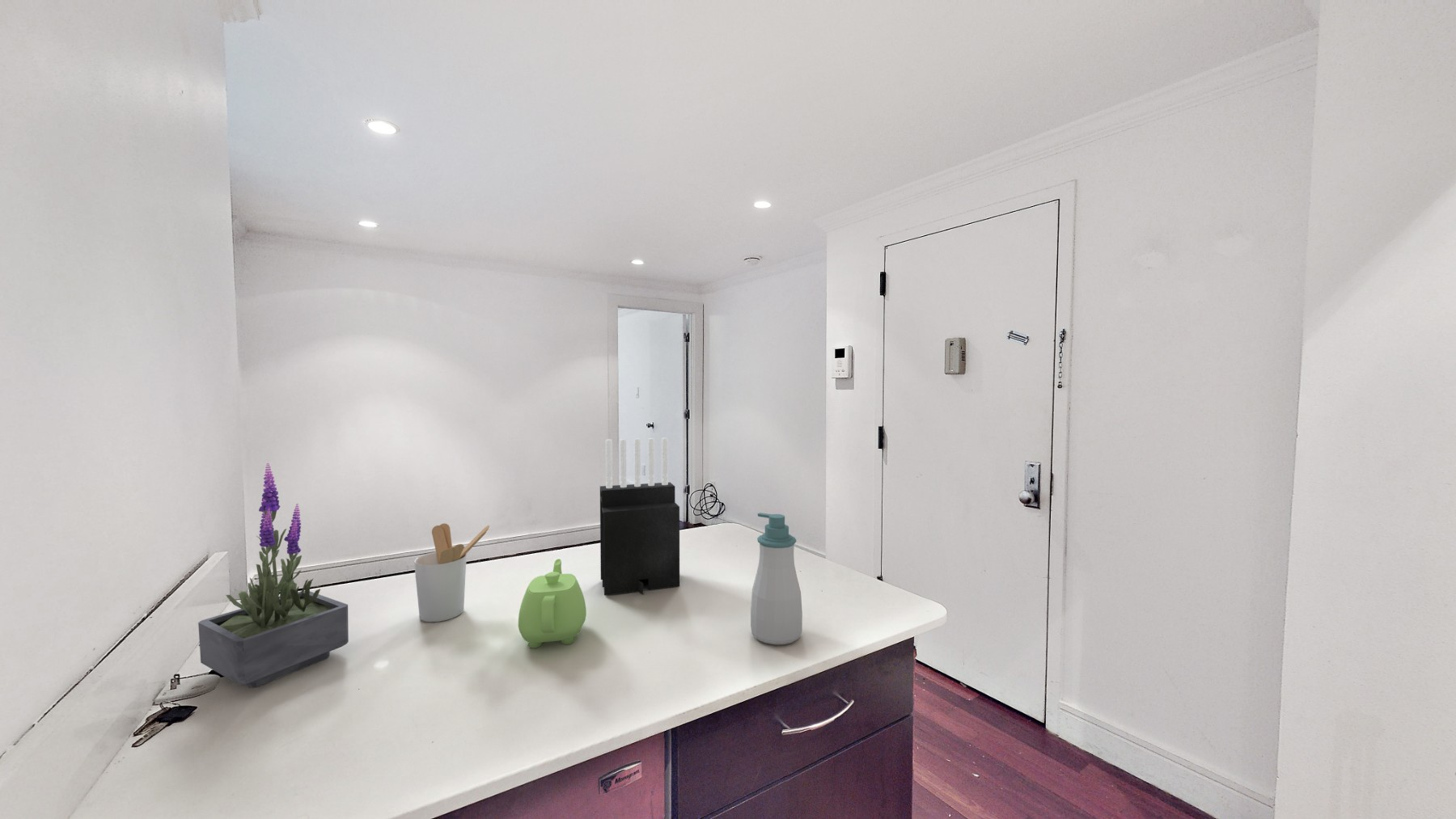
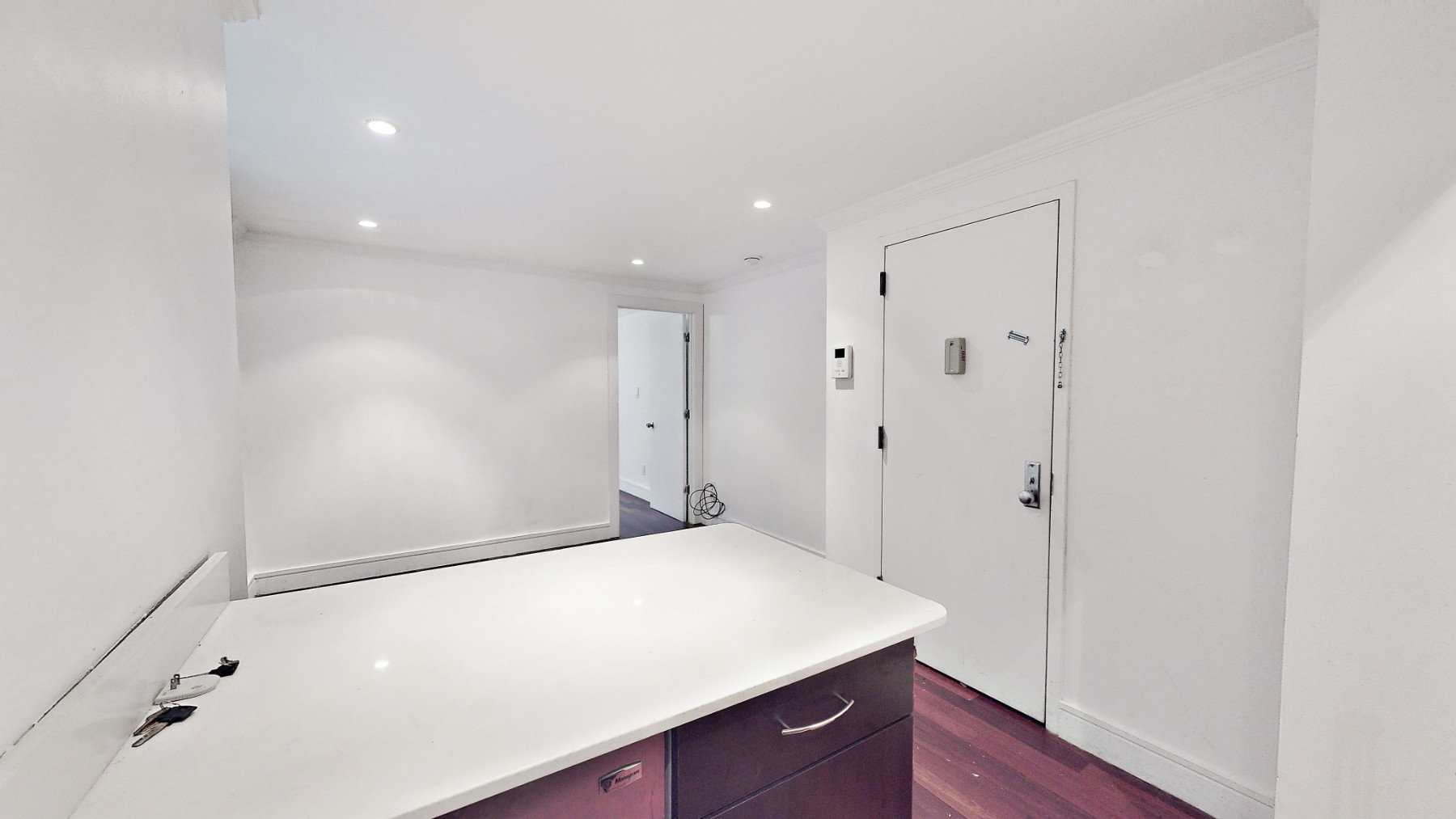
- soap bottle (776, 575)
- teapot (553, 603)
- knife block (640, 513)
- utensil holder (455, 569)
- potted plant (274, 564)
